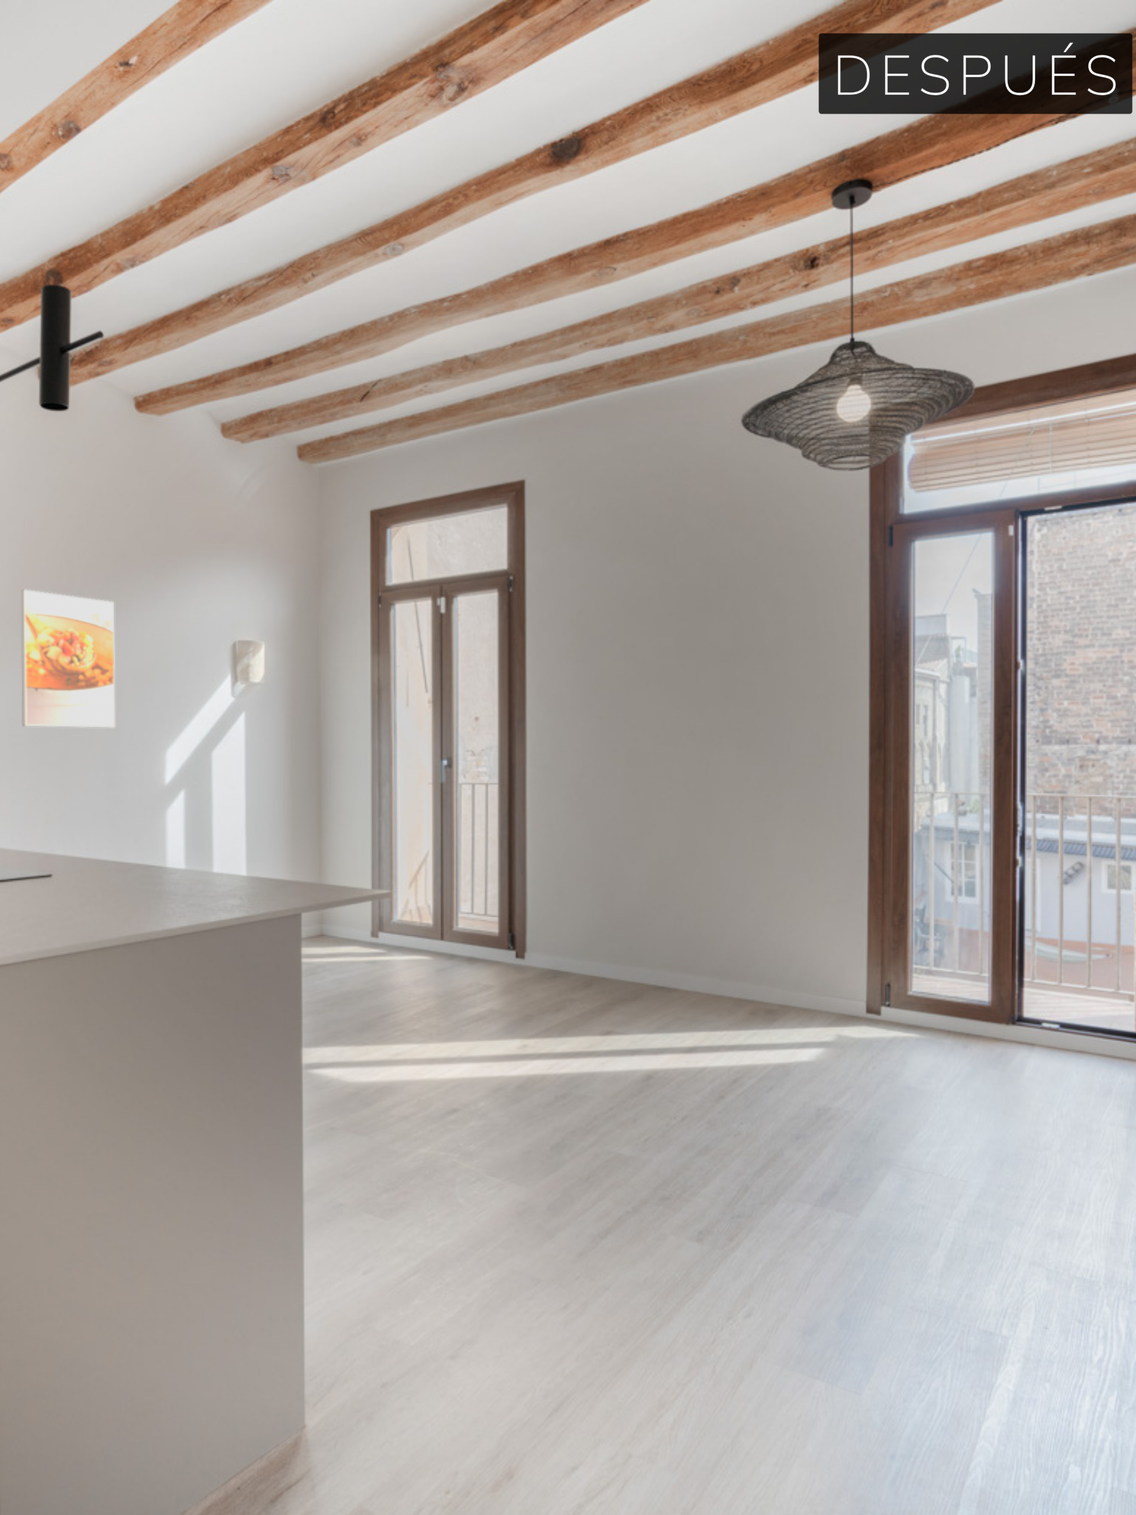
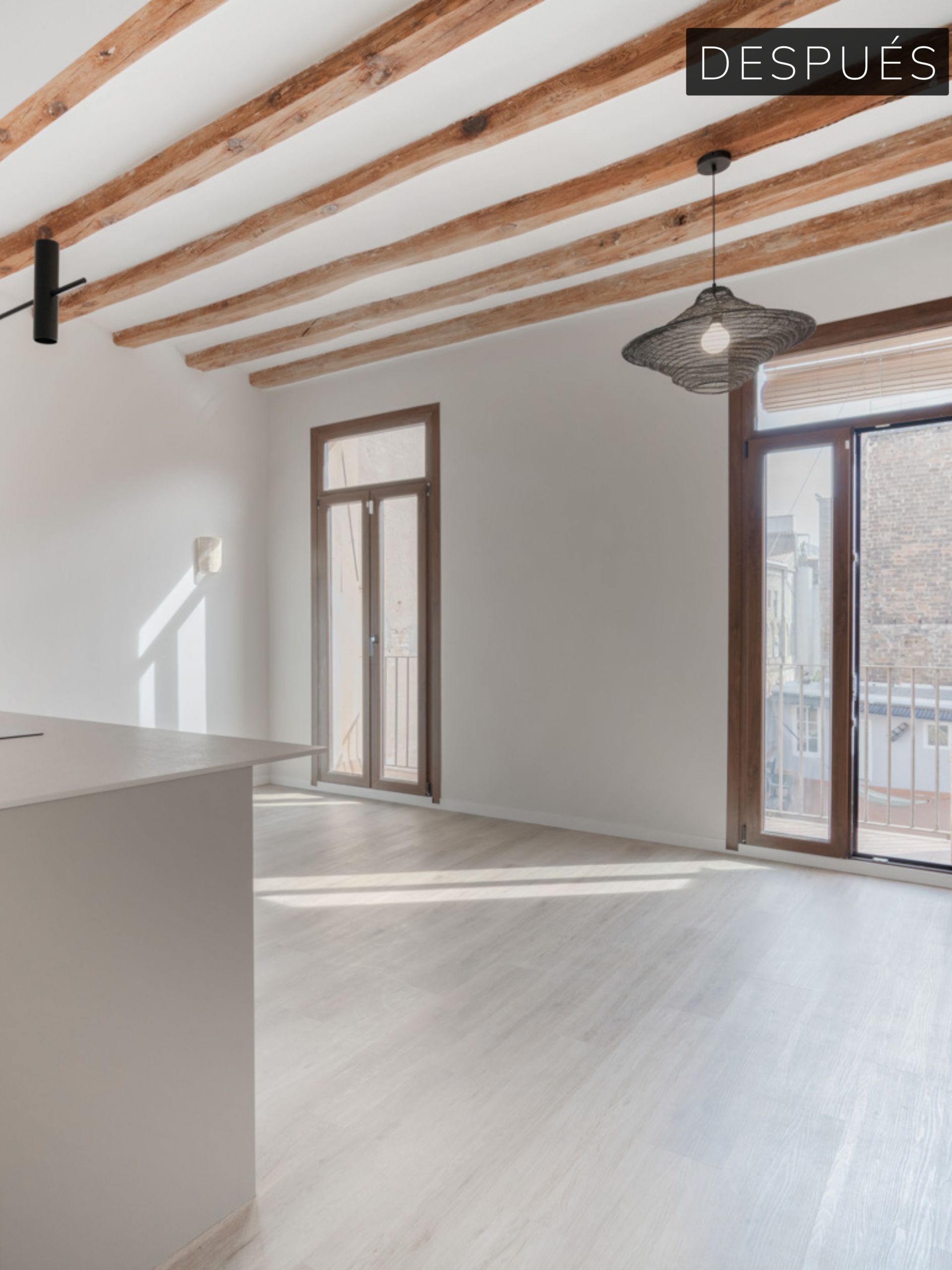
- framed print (70, 661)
